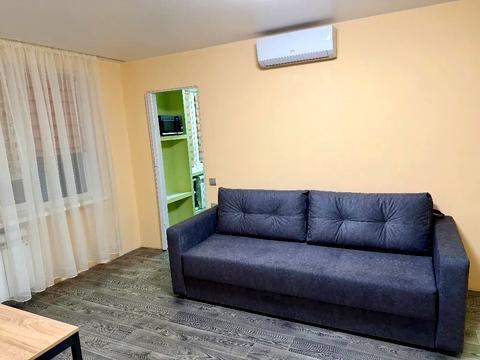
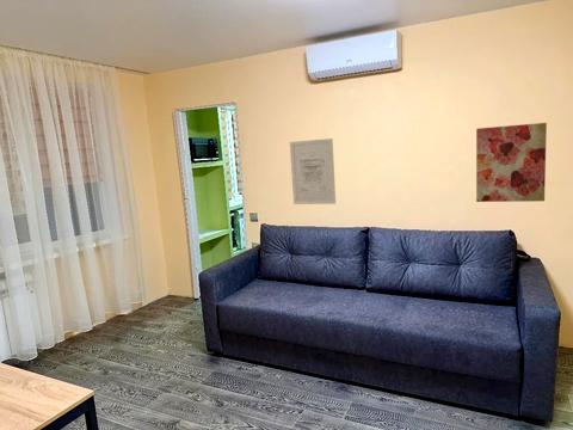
+ wall art (510, 164)
+ wall art (312, 172)
